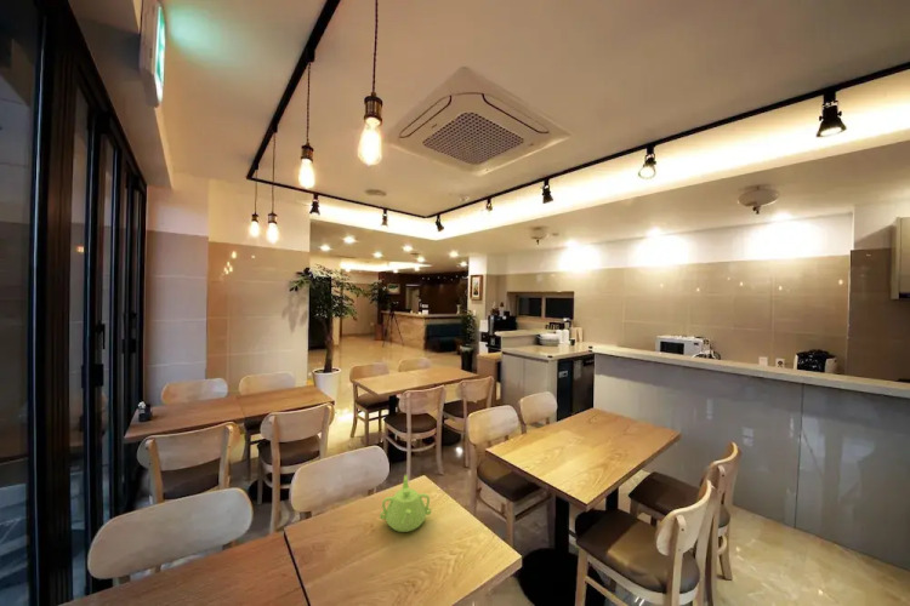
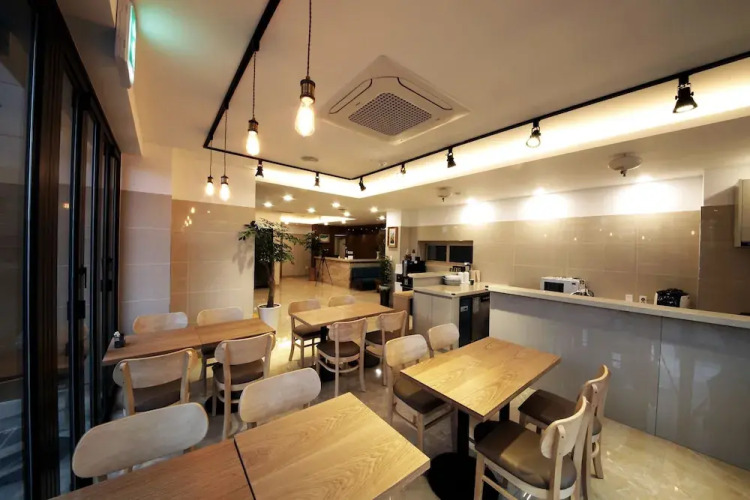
- teapot (405, 505)
